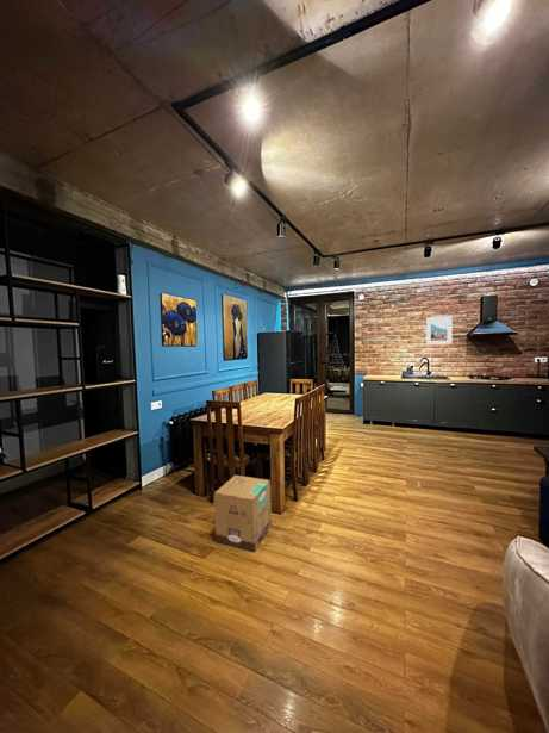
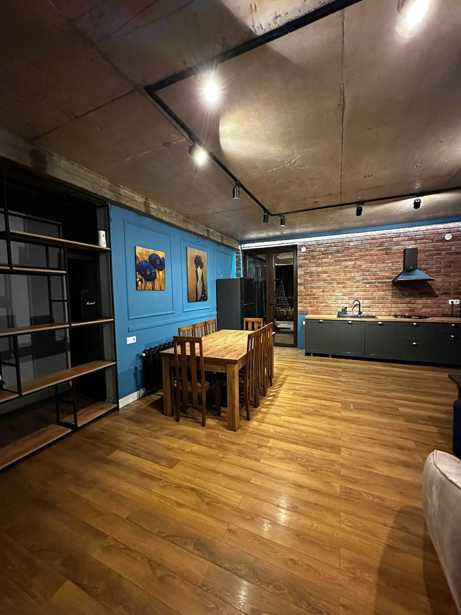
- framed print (438, 330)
- cardboard box (243, 509)
